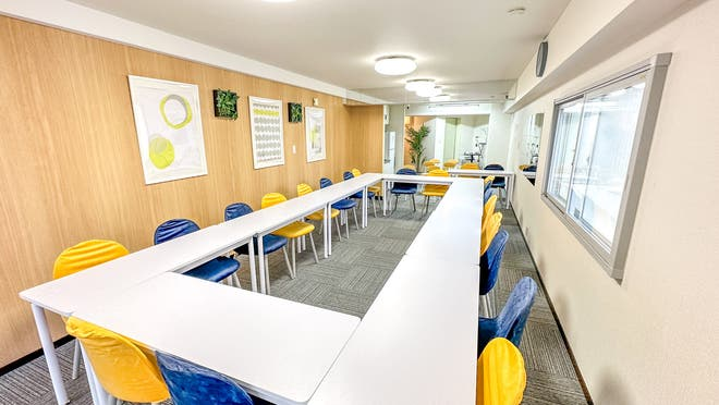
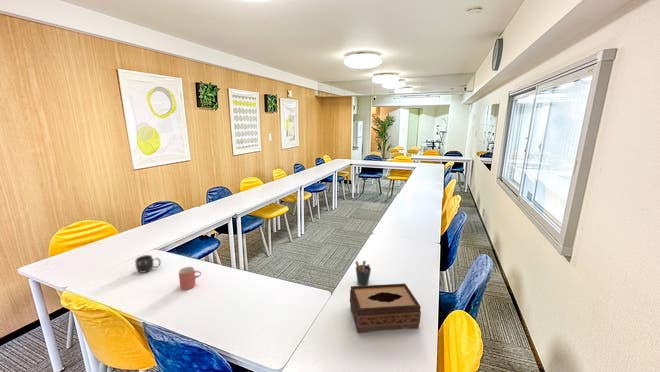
+ cup (190, 277)
+ tissue box (383, 306)
+ pen holder (362, 271)
+ mug (148, 263)
